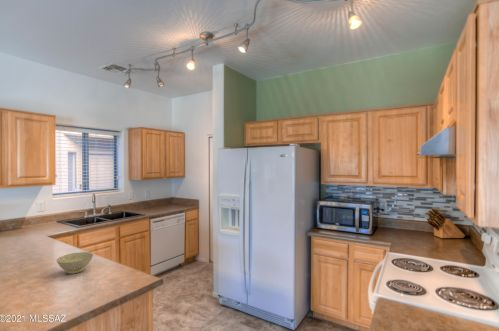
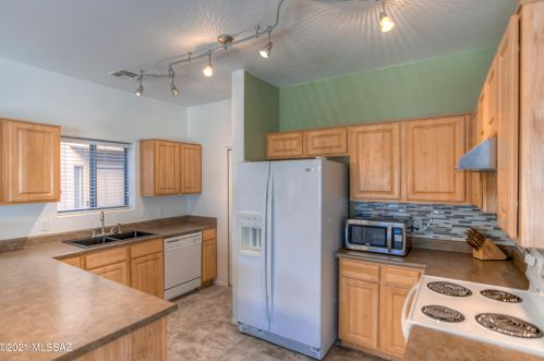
- bowl (75, 263)
